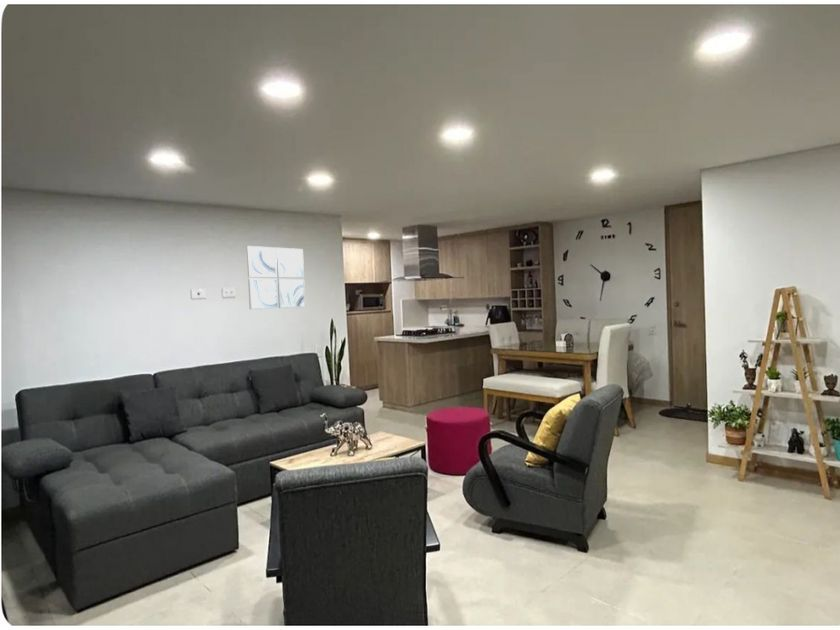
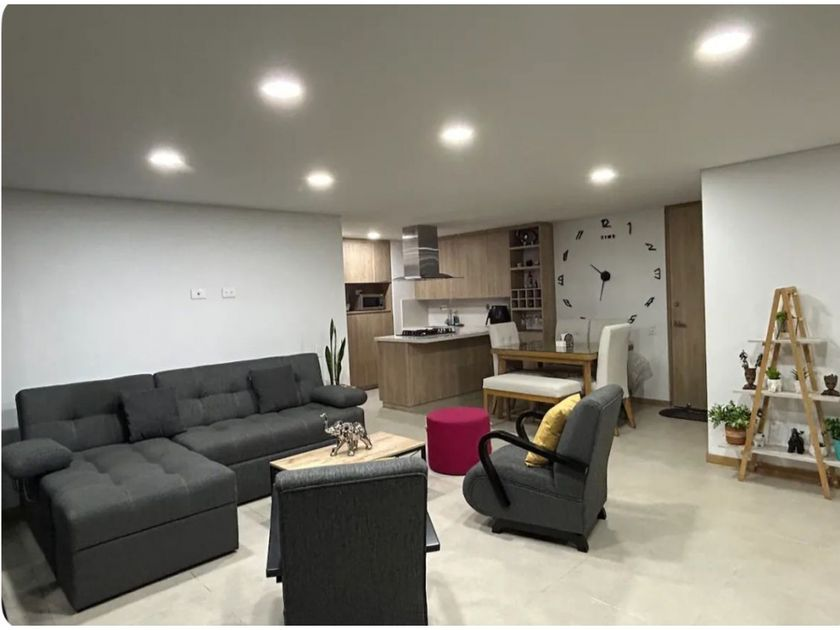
- wall art (277, 279)
